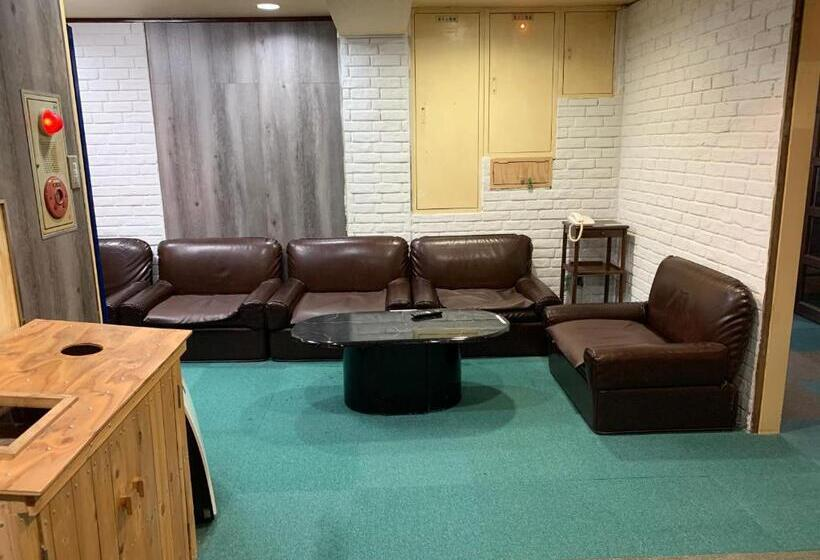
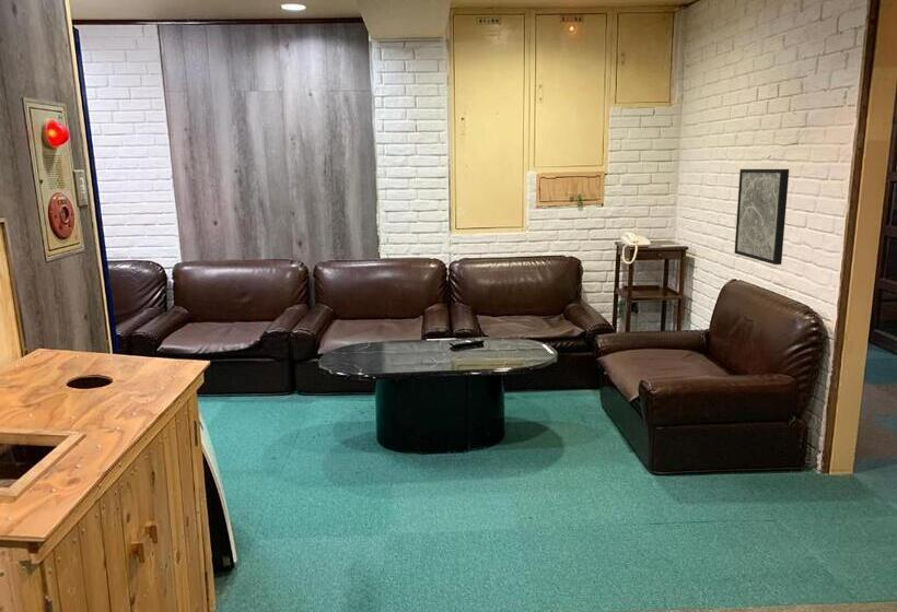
+ wall art (759, 214)
